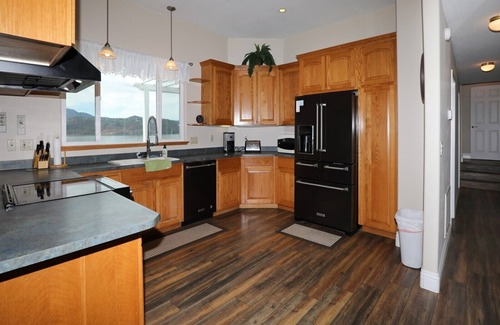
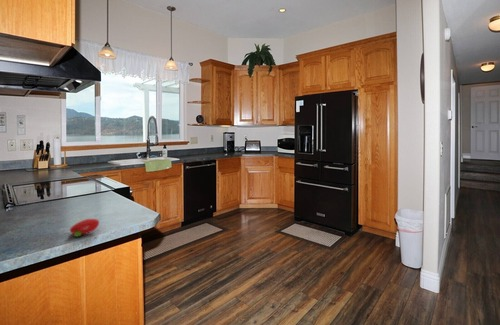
+ fruit (83, 226)
